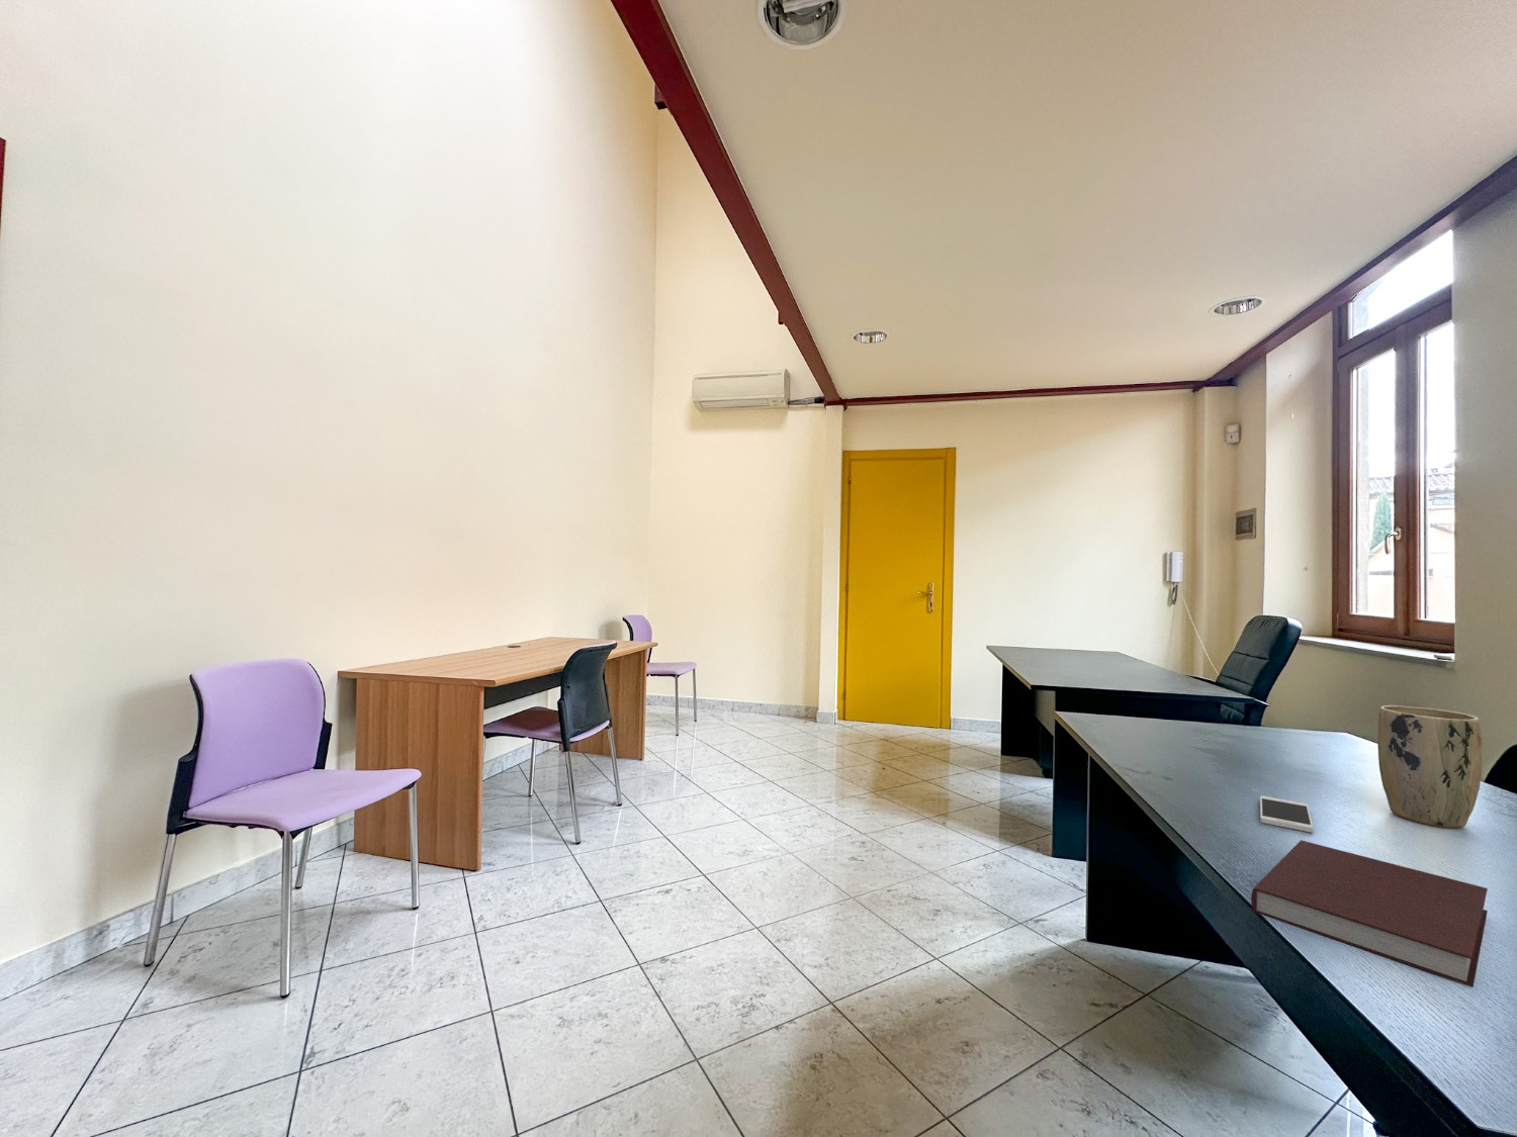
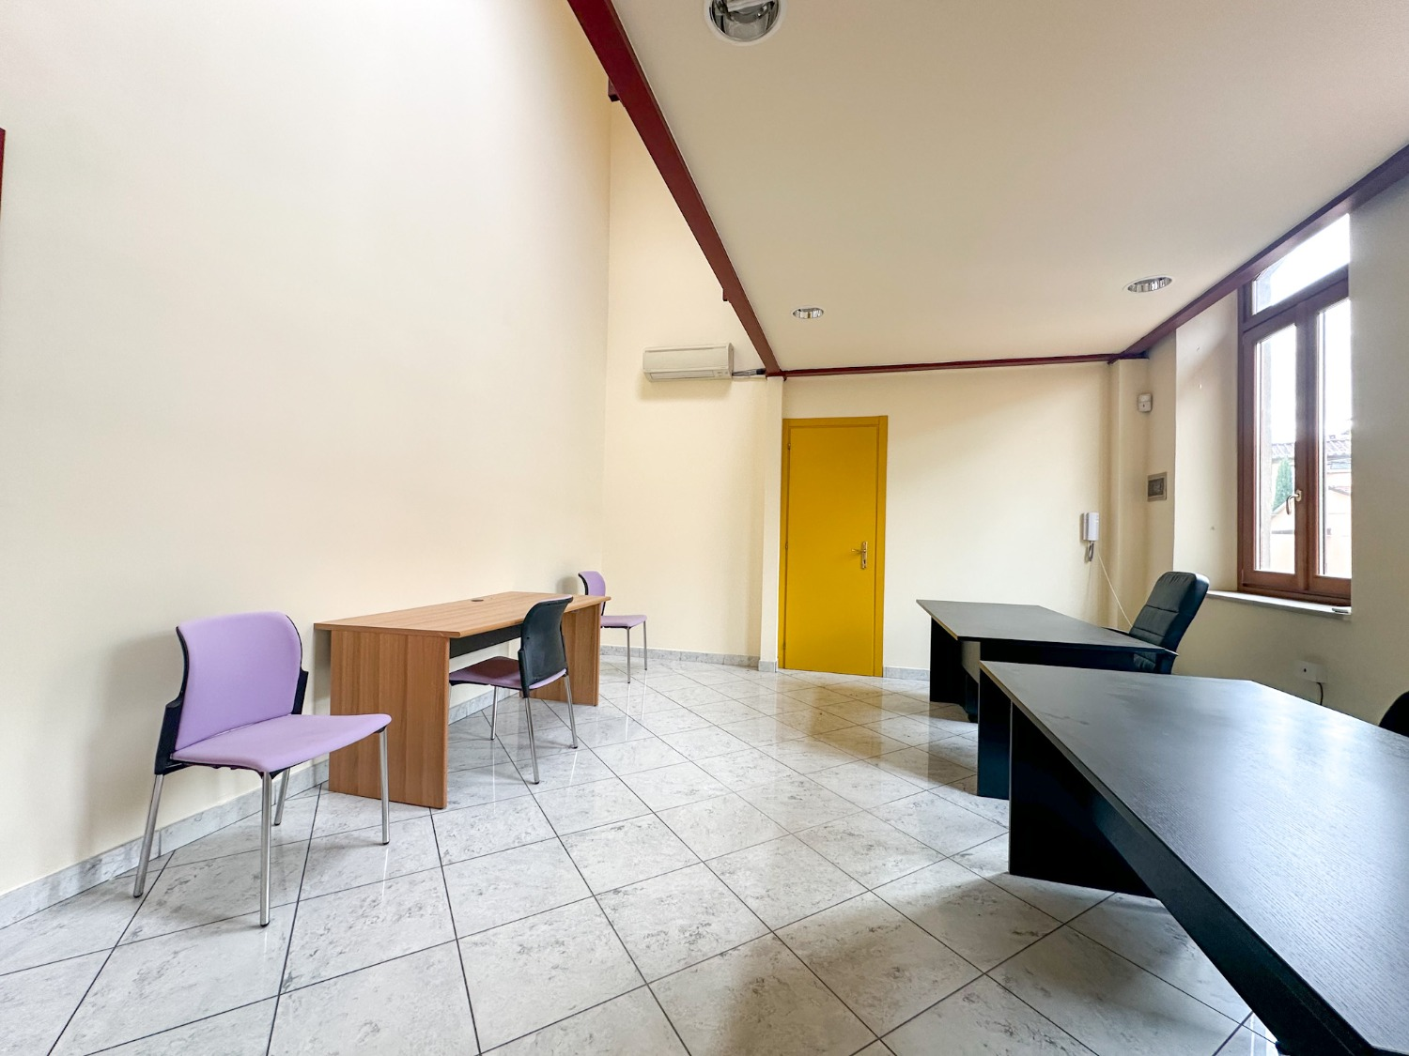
- notebook (1369, 899)
- plant pot (1427, 766)
- smartphone (1284, 812)
